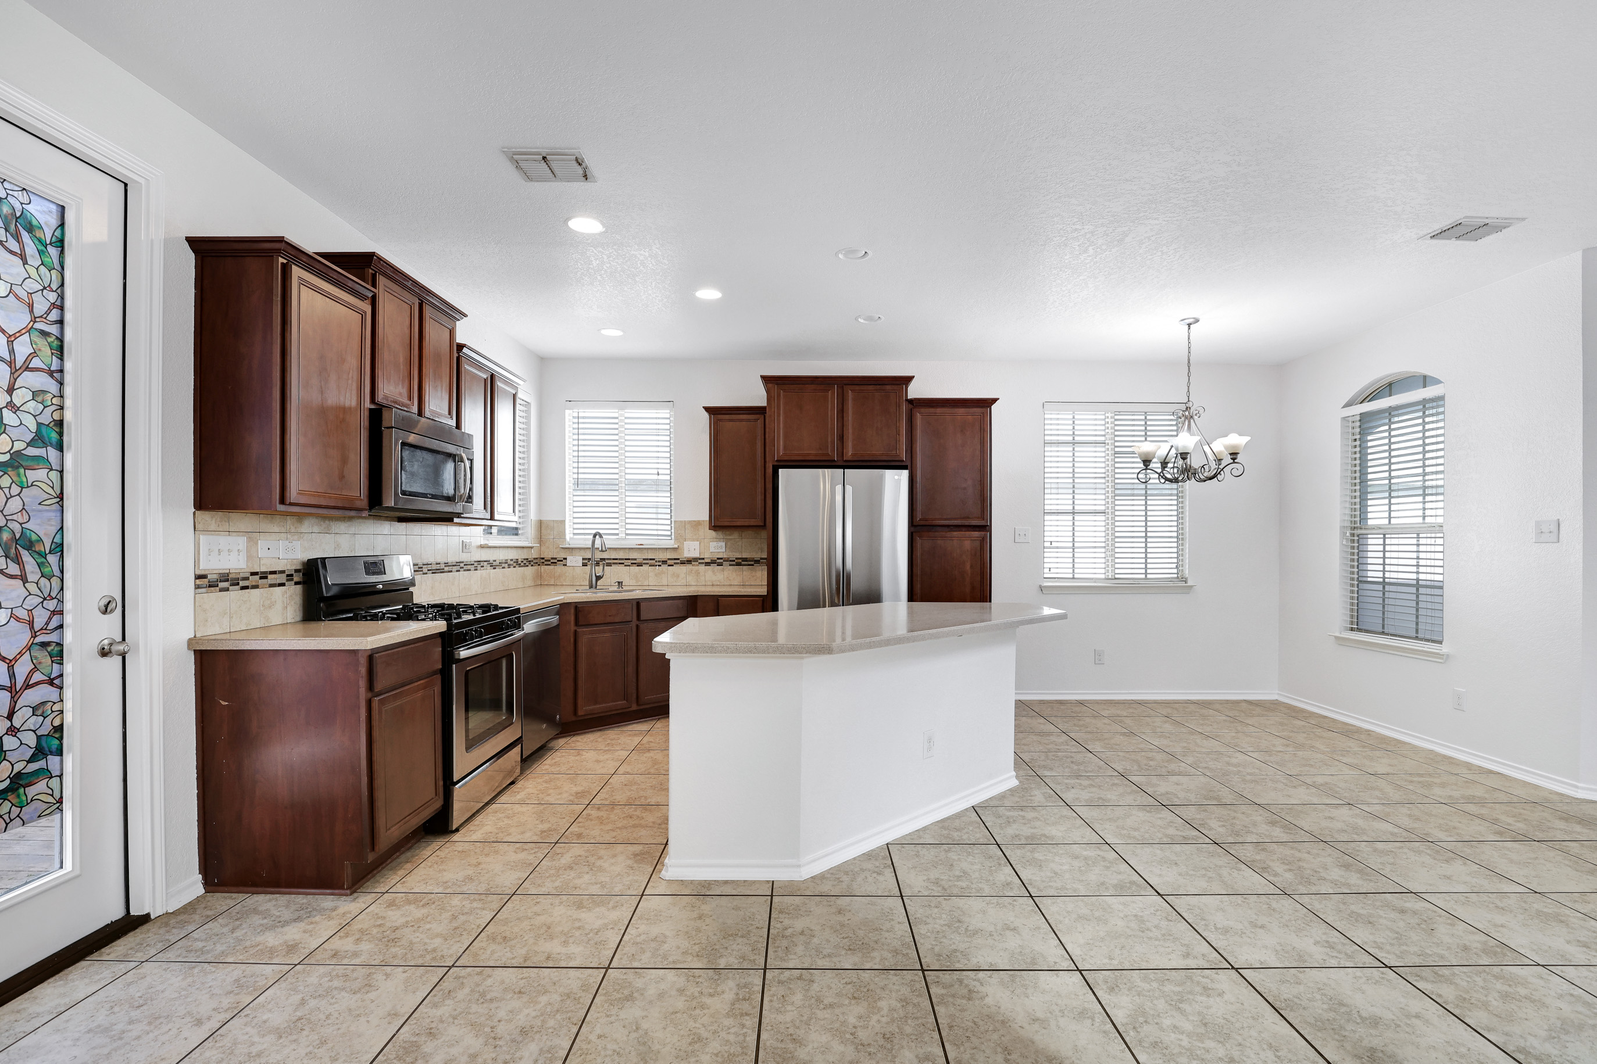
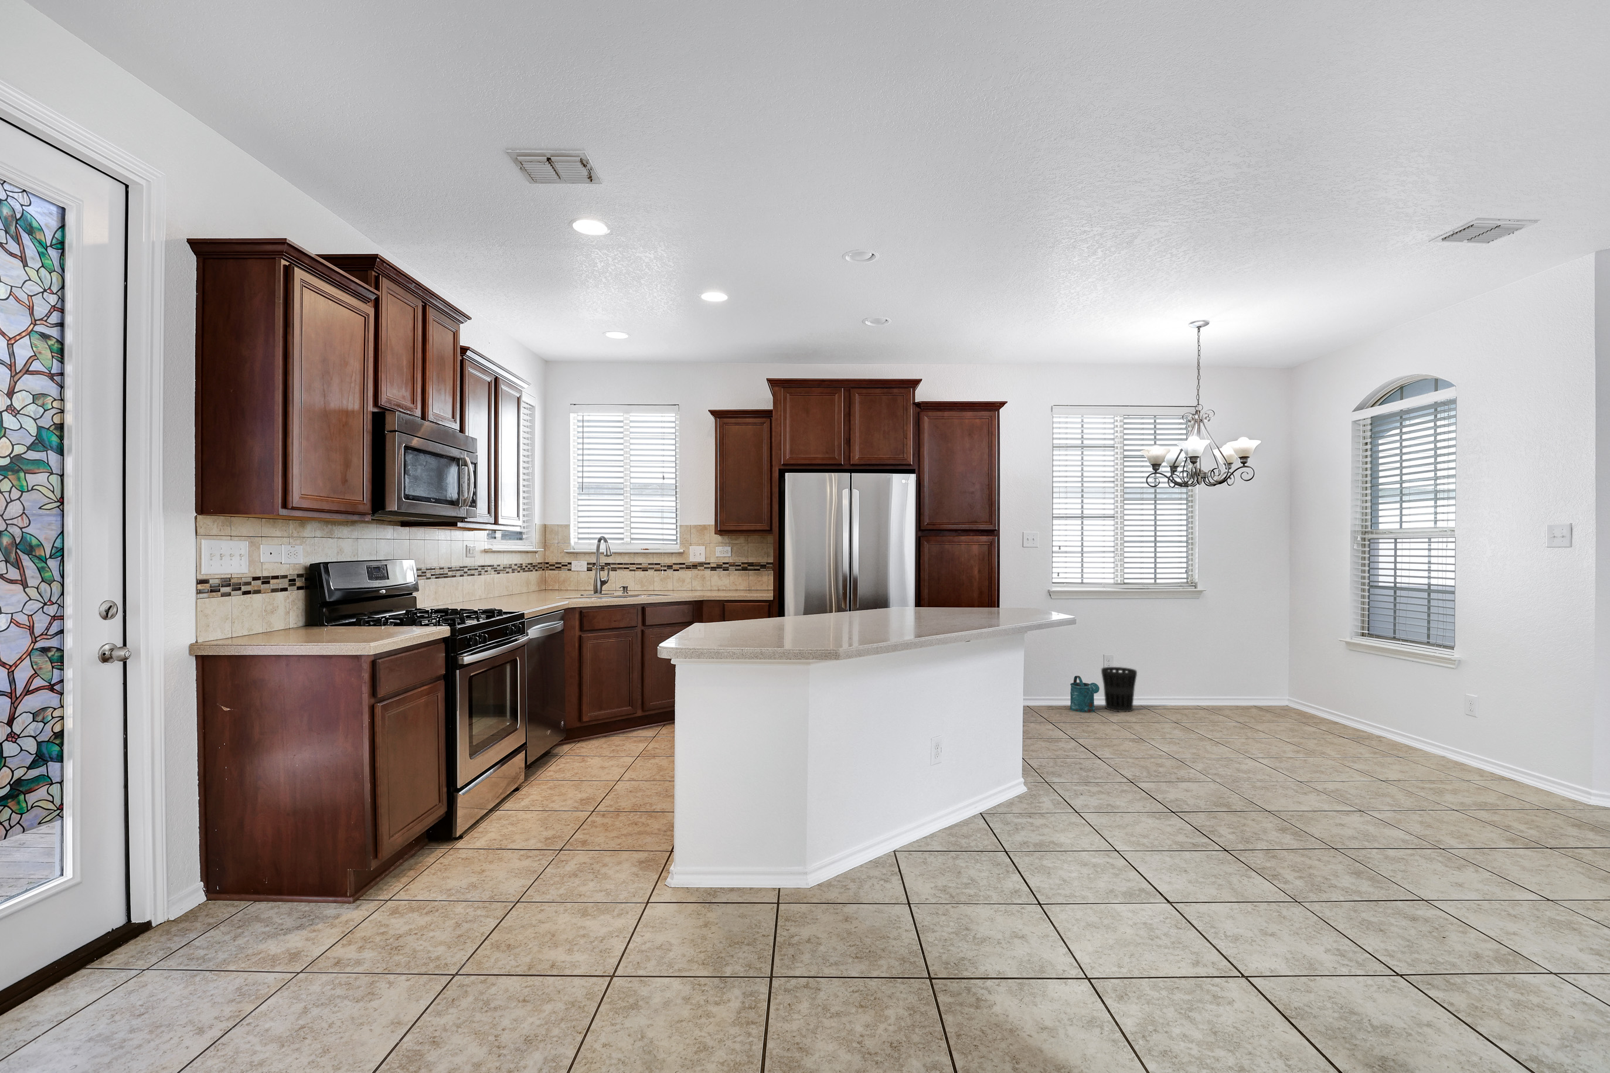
+ wastebasket (1119, 689)
+ watering can (1085, 695)
